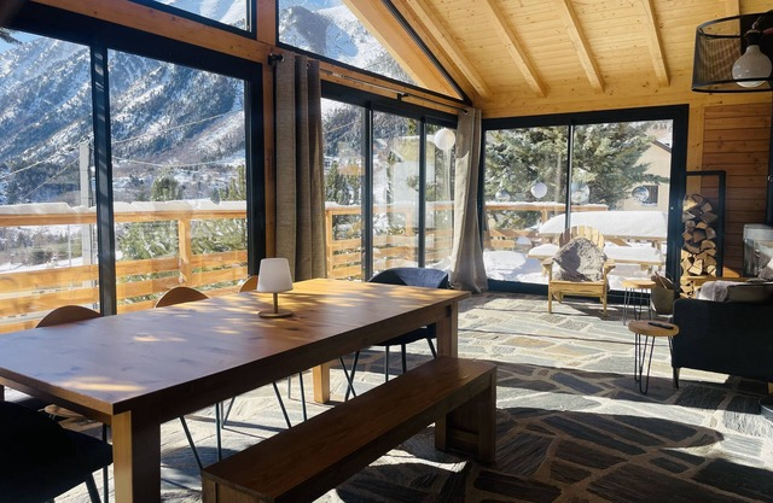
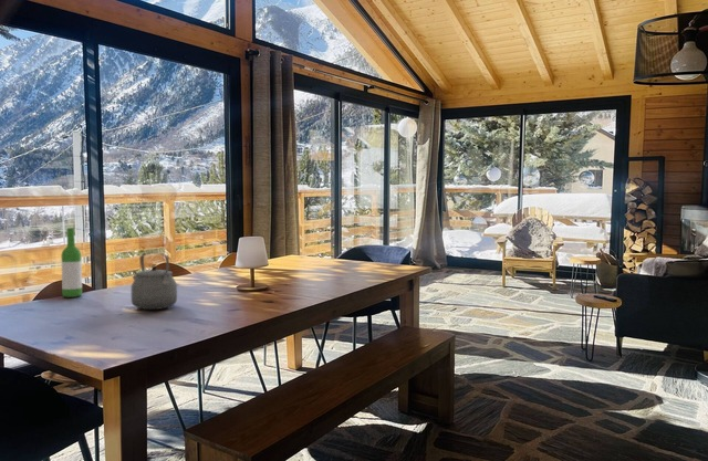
+ tea kettle (150, 279)
+ wine bottle (71, 262)
